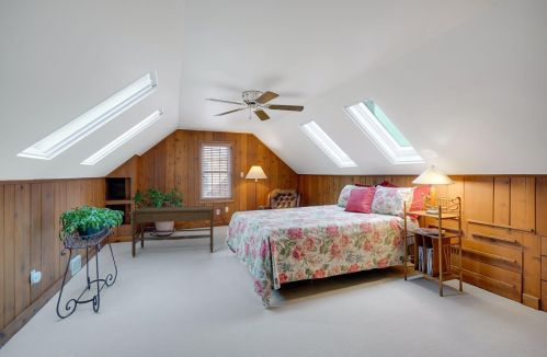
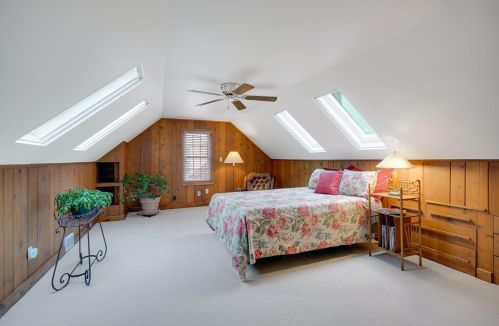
- bench (175, 230)
